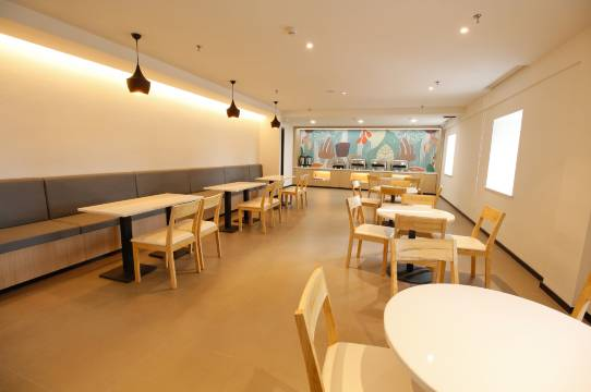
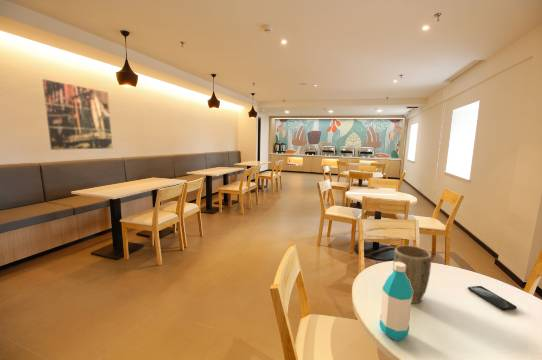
+ wall art (82, 118)
+ water bottle (396, 299)
+ plant pot (410, 273)
+ smartphone (490, 297)
